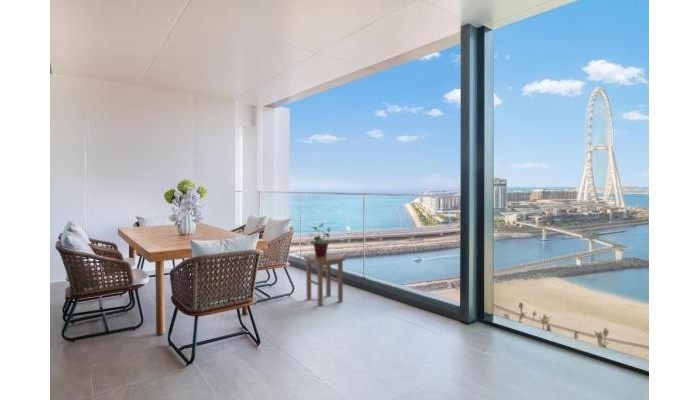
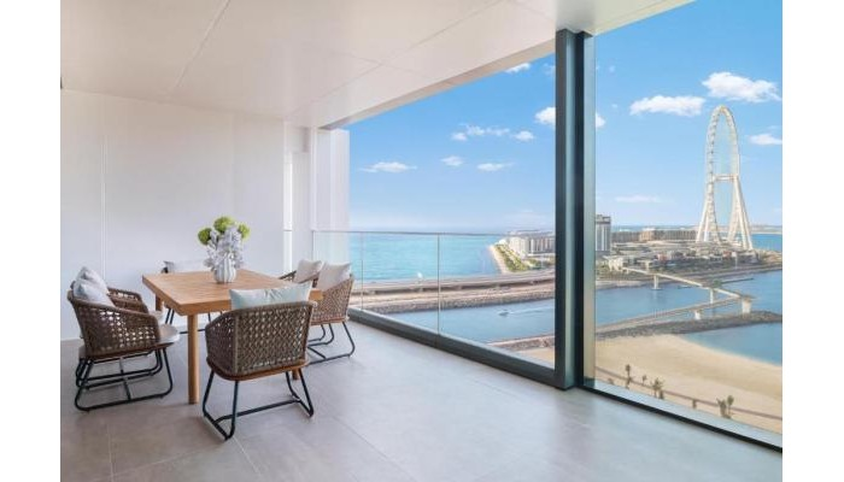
- potted plant (322, 239)
- stool (322, 278)
